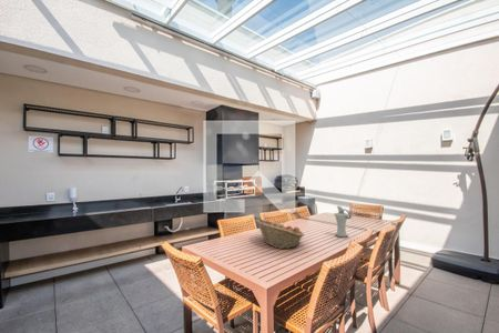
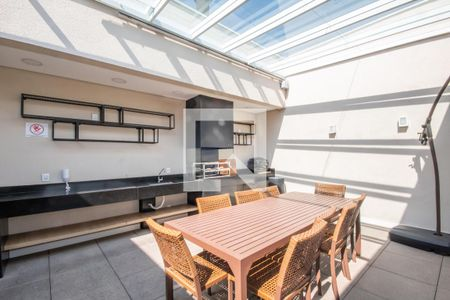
- pitcher (343, 221)
- fruit basket (278, 231)
